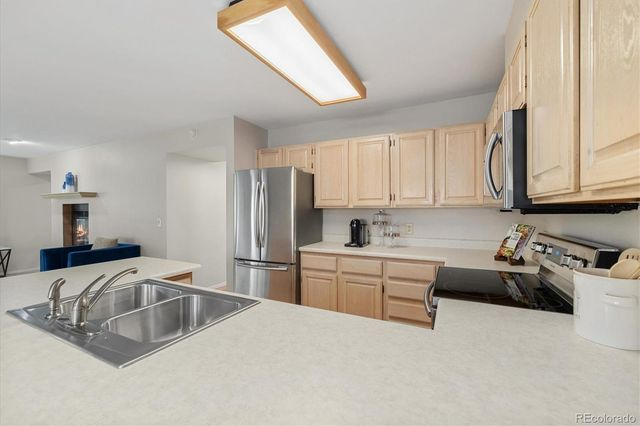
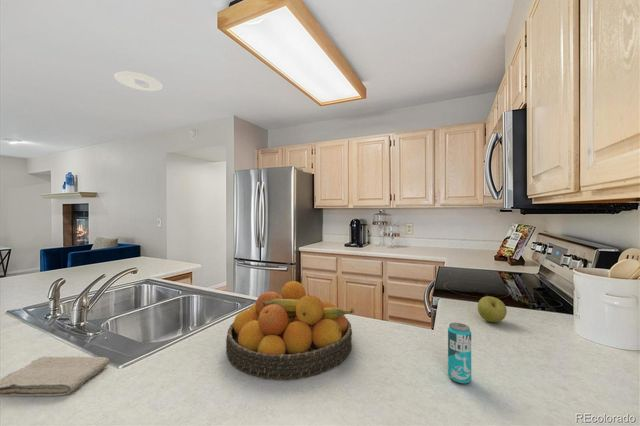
+ apple (491, 309)
+ fruit bowl (290, 316)
+ washcloth (53, 373)
+ recessed light (139, 80)
+ beverage can (459, 351)
